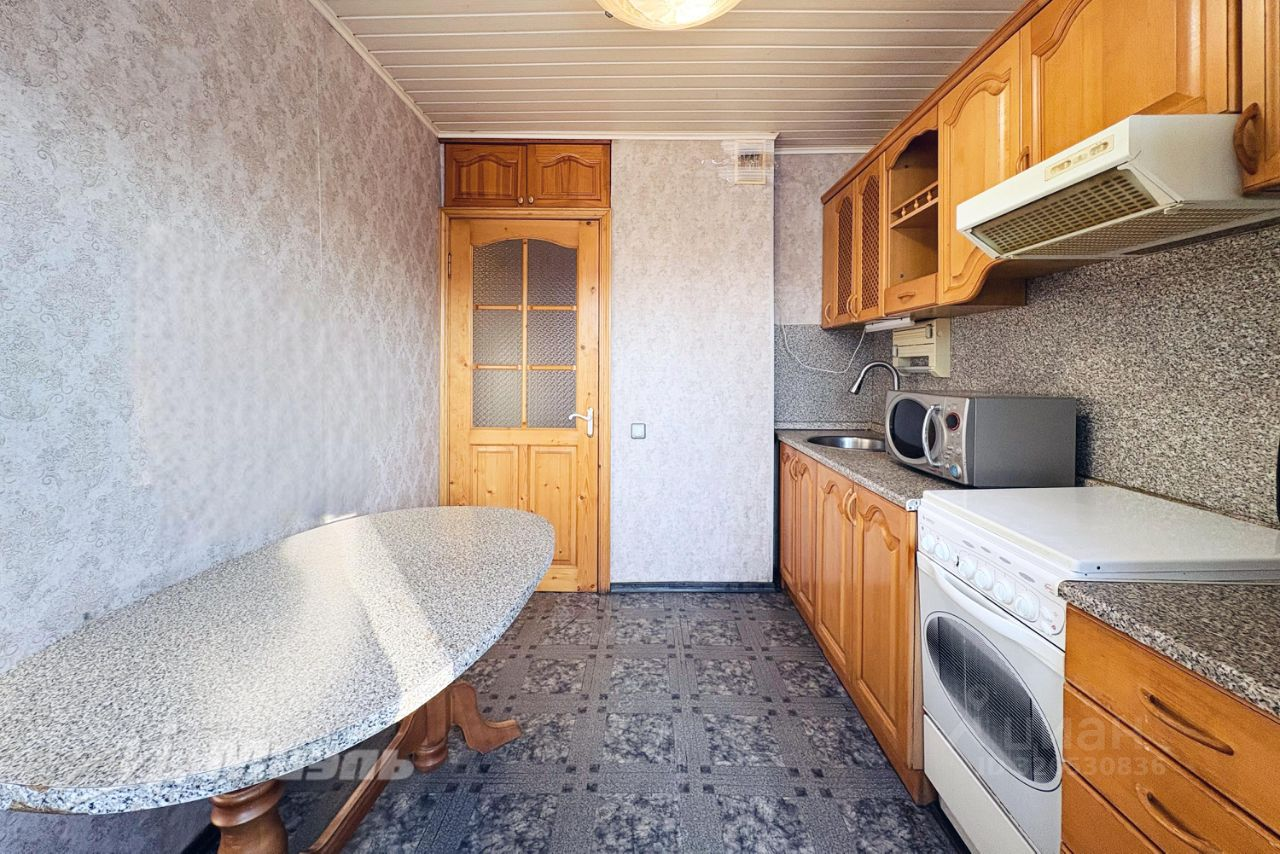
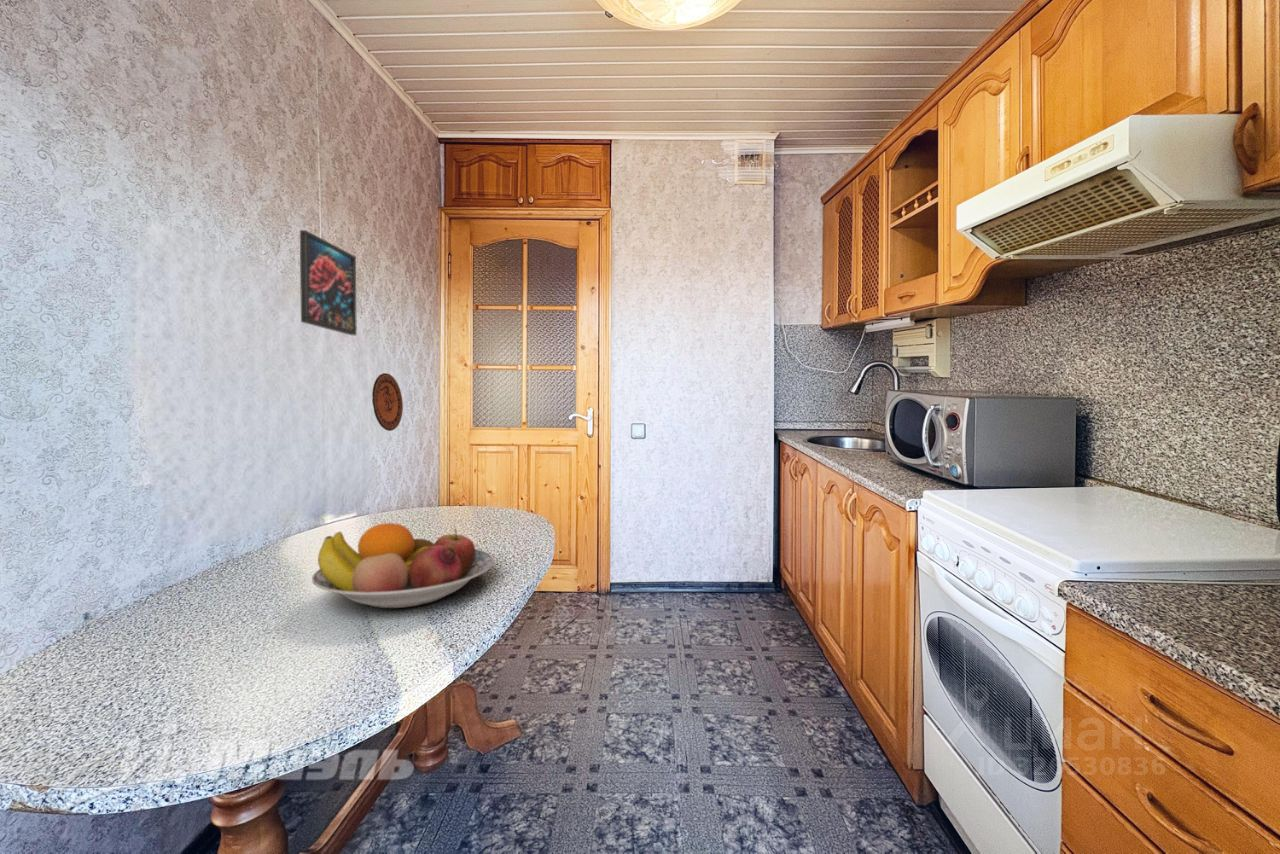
+ decorative plate (387, 402)
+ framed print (330, 286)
+ fruit bowl (408, 559)
